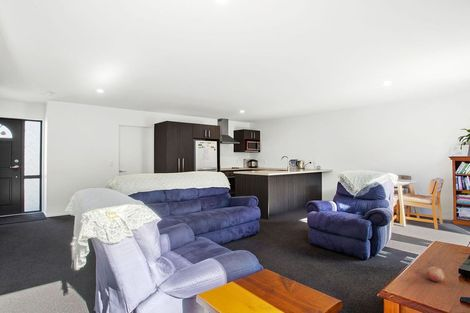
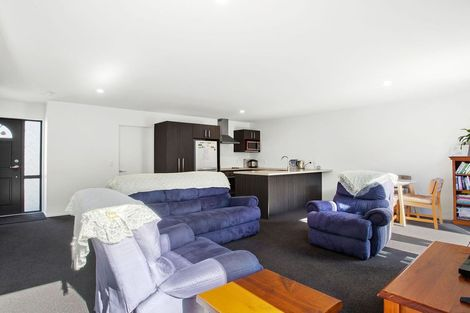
- fruit (435, 274)
